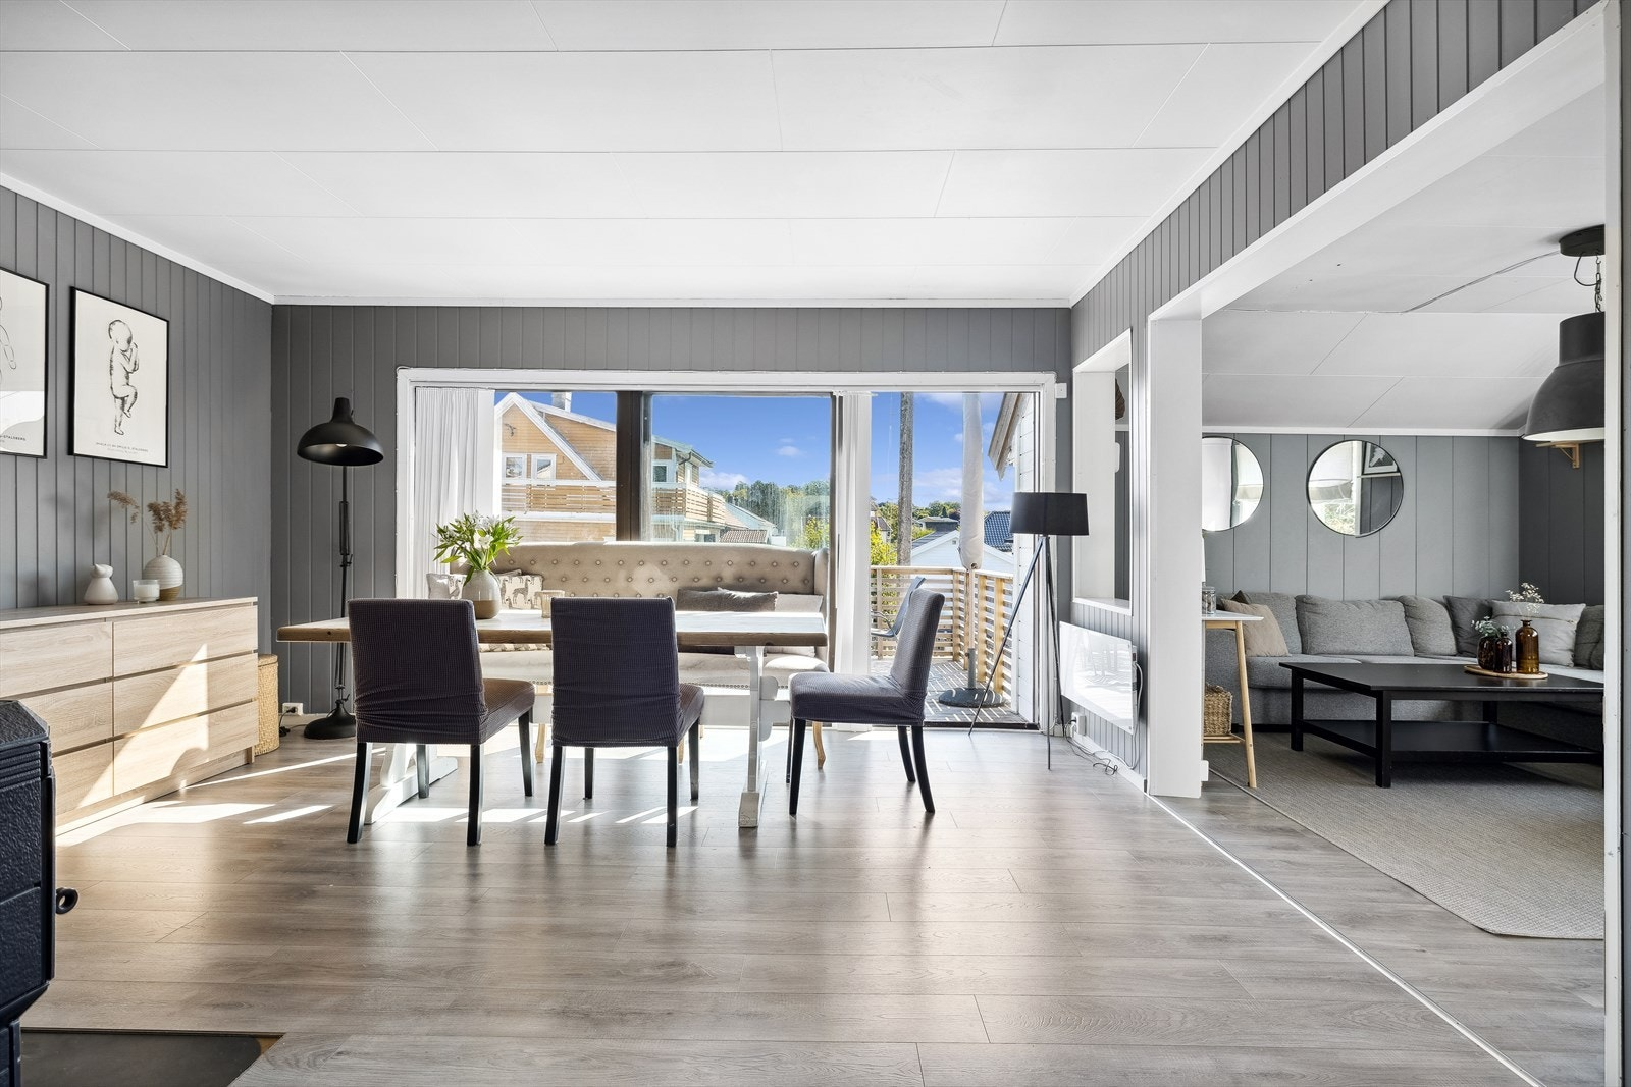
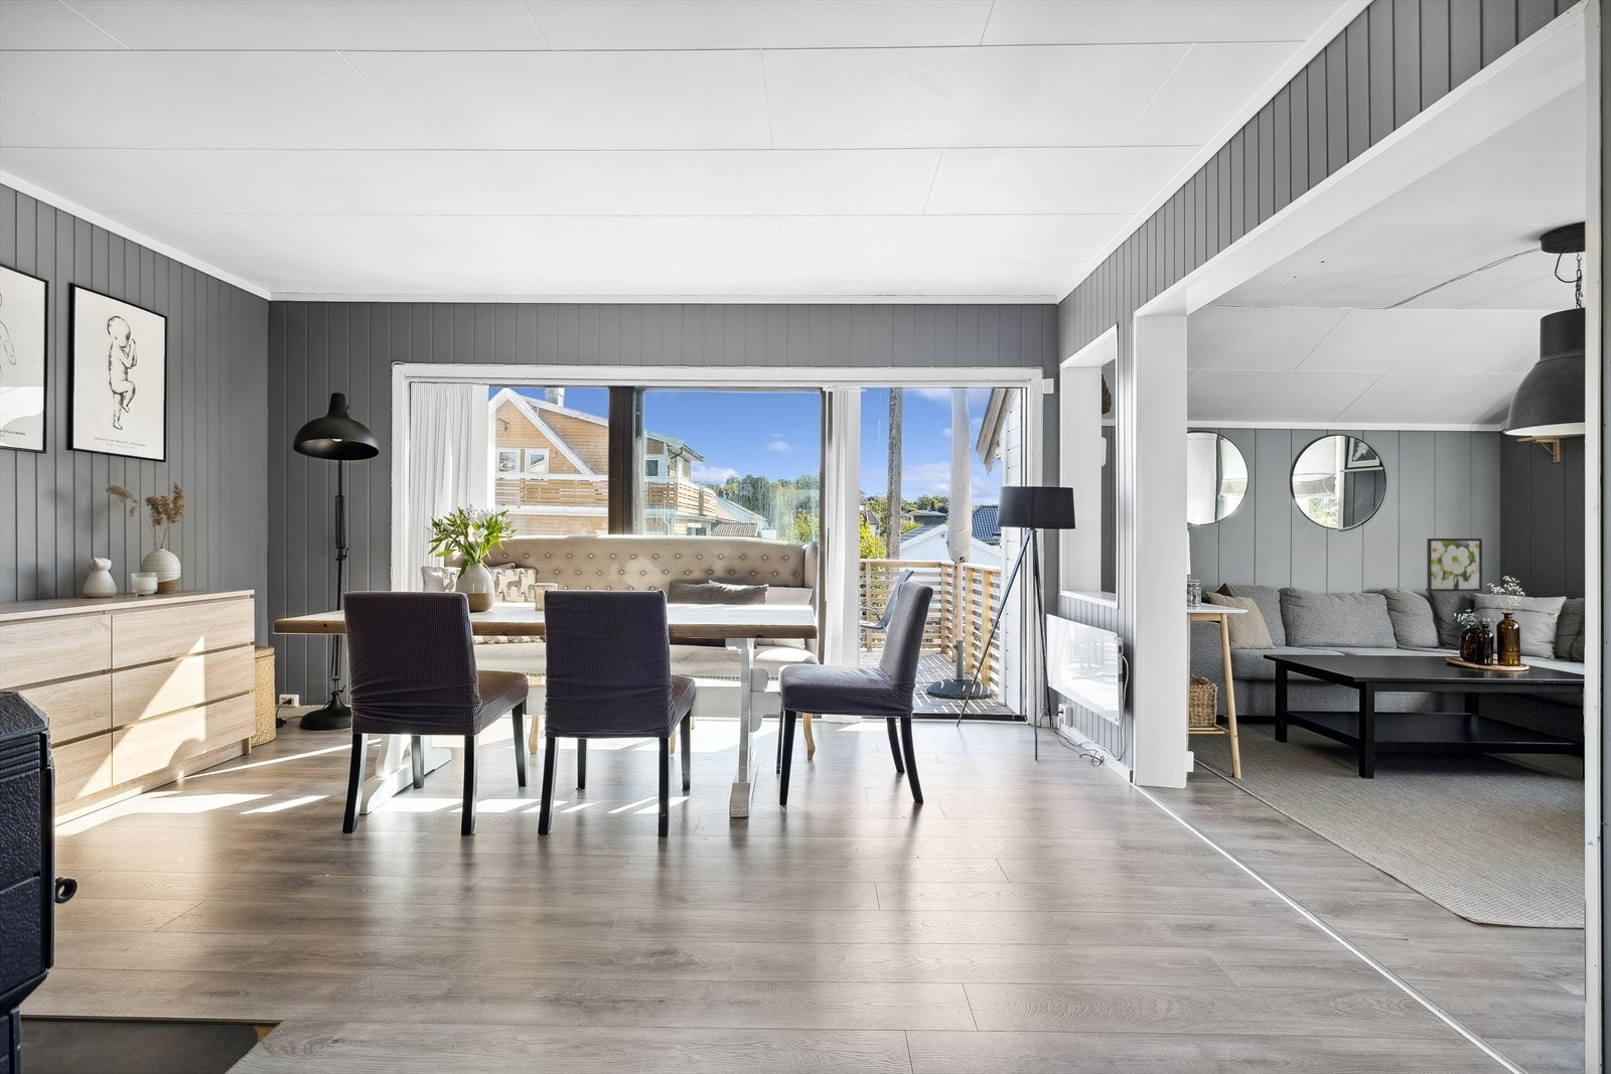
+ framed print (1454, 565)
